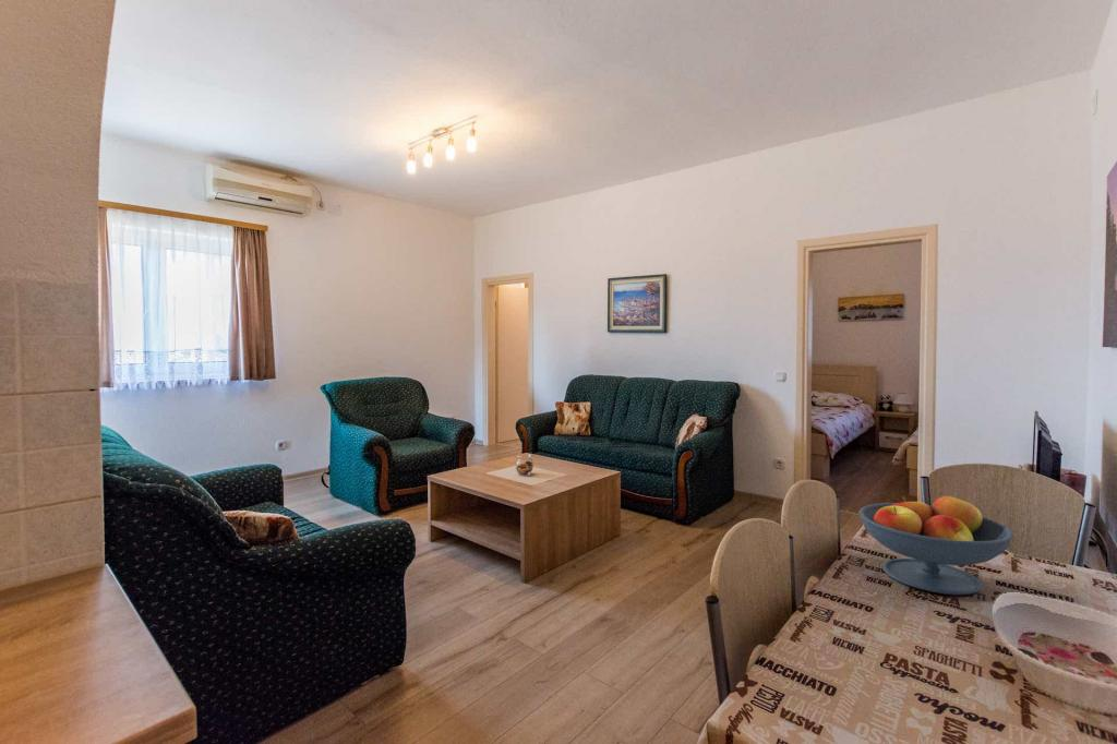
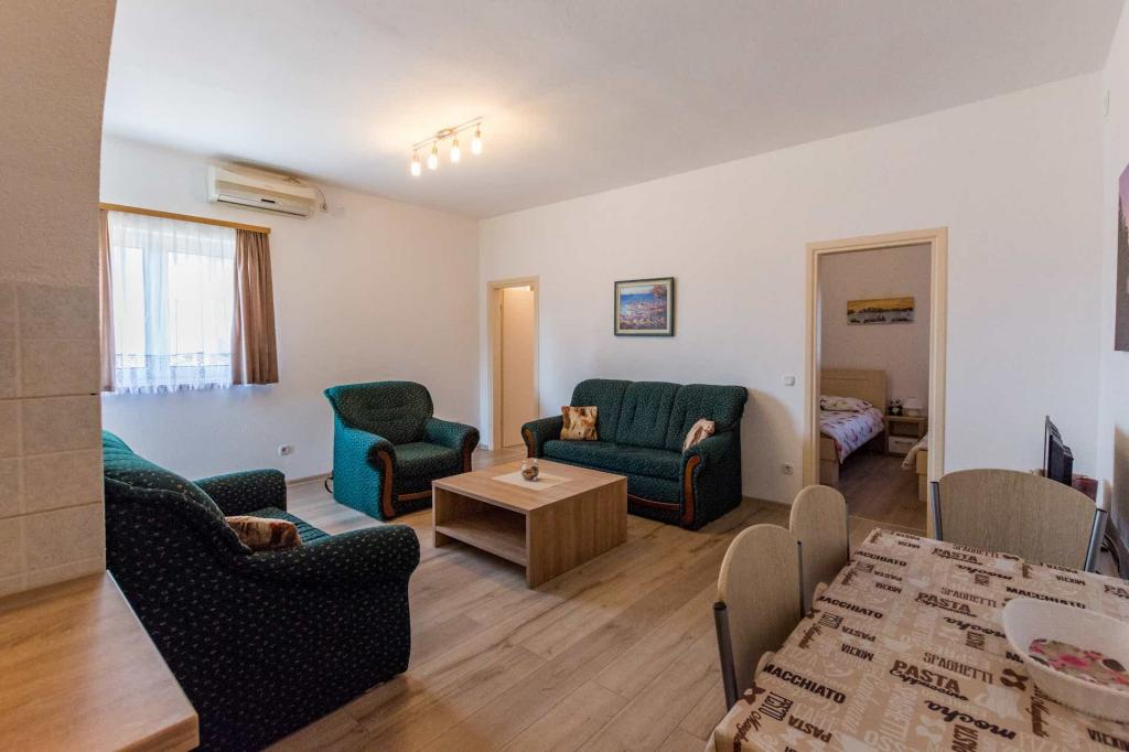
- fruit bowl (930, 538)
